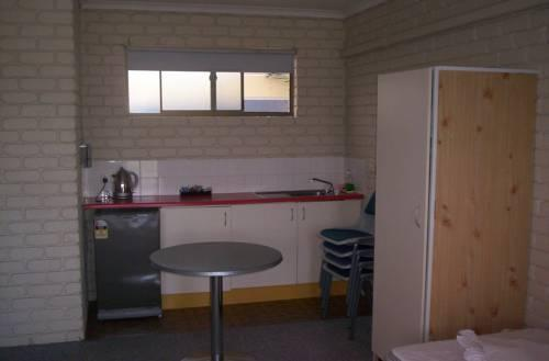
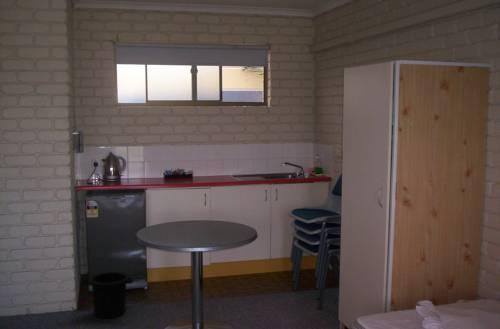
+ trash can (109, 295)
